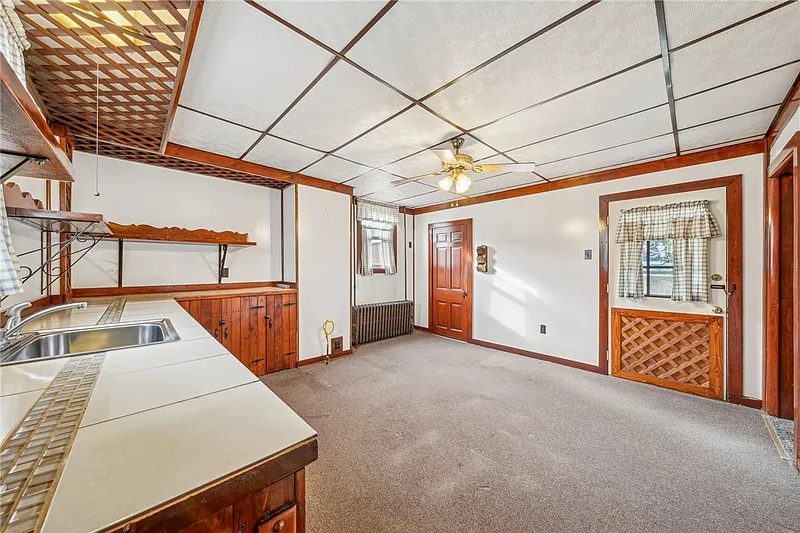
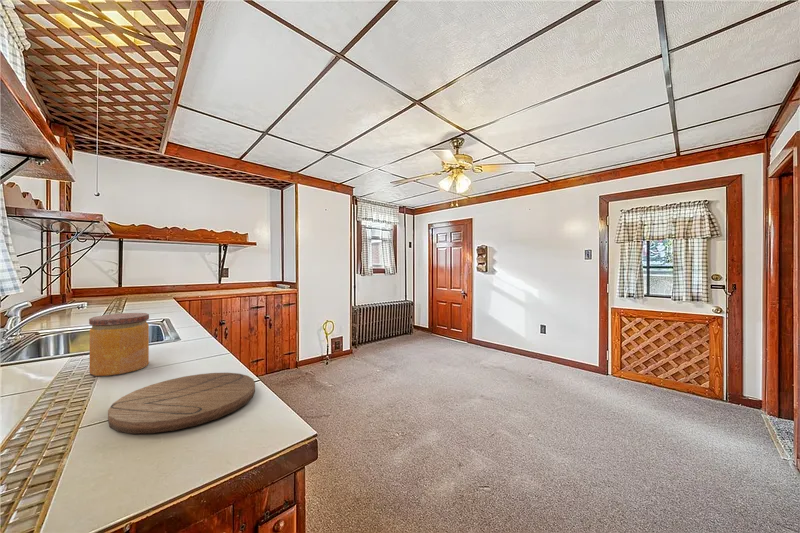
+ jar (120, 342)
+ cutting board (189, 397)
